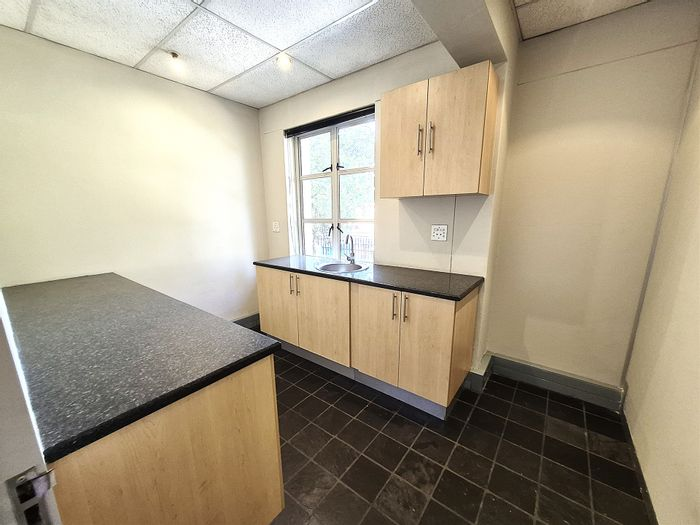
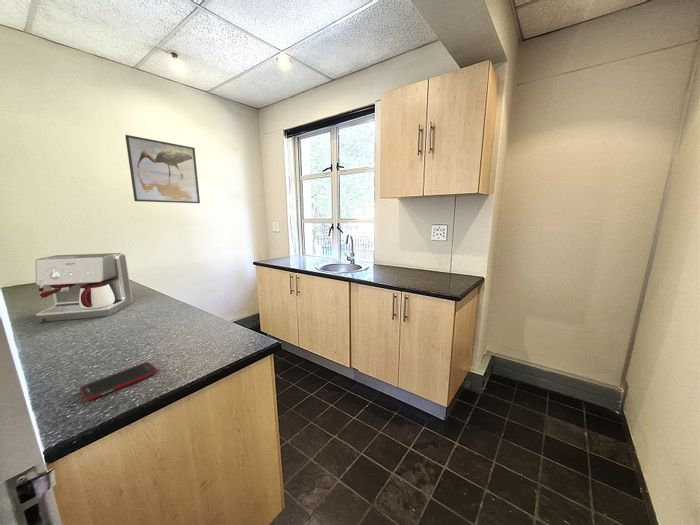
+ coffee maker (84, 284)
+ cell phone (120, 379)
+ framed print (166, 172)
